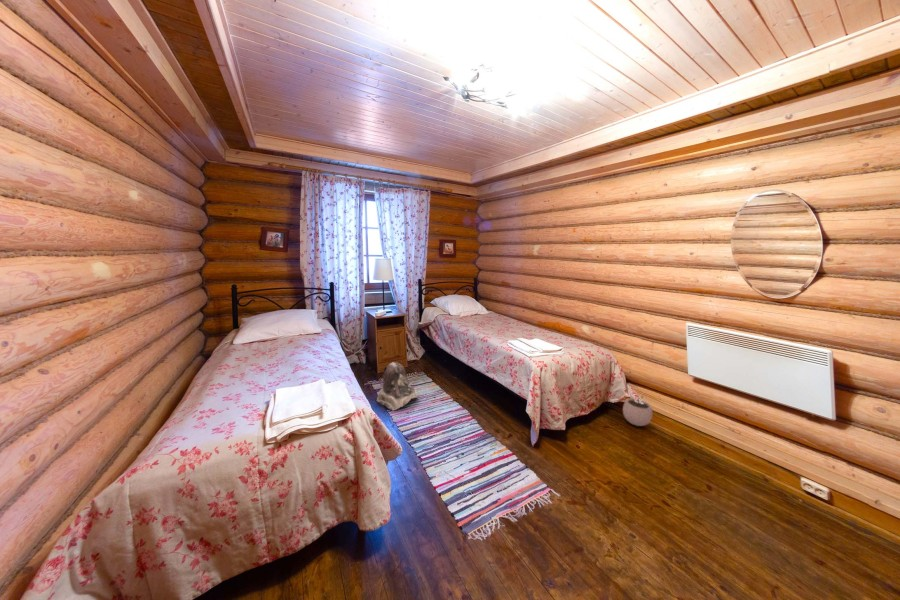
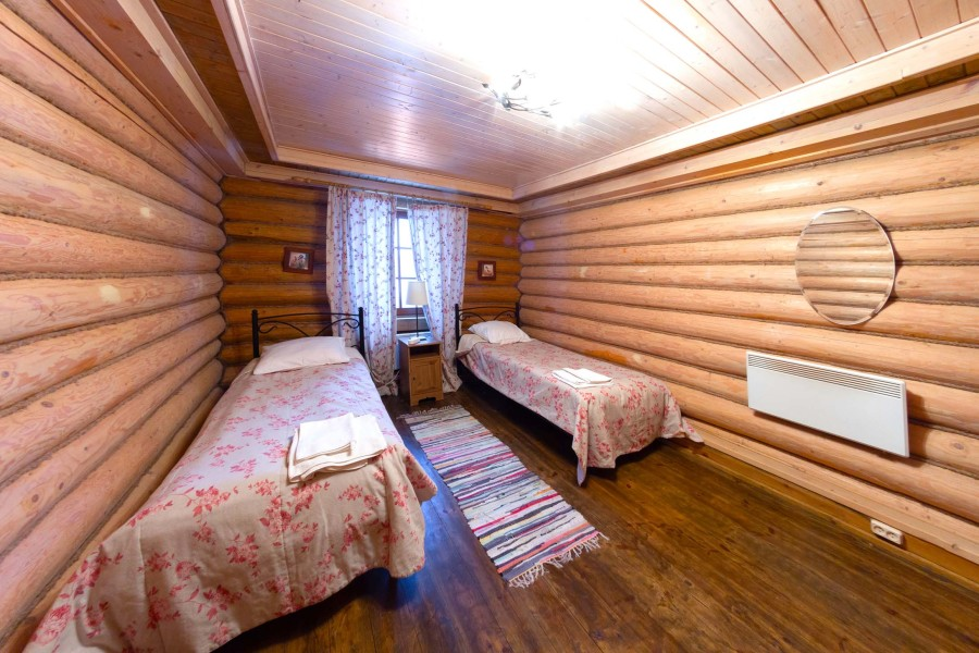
- backpack (397, 382)
- plant pot (637, 409)
